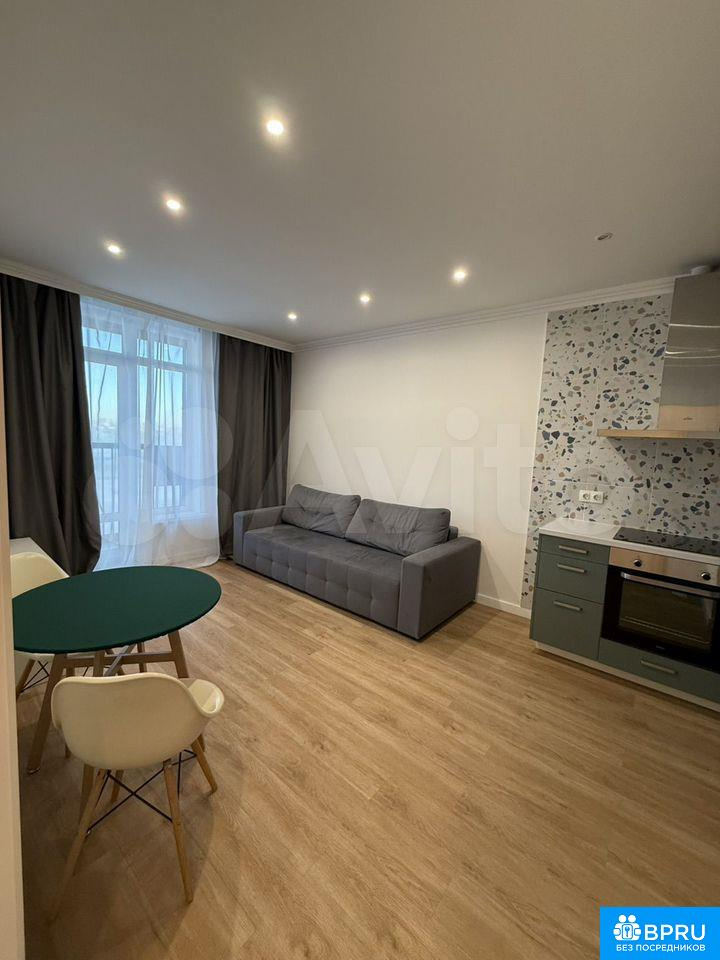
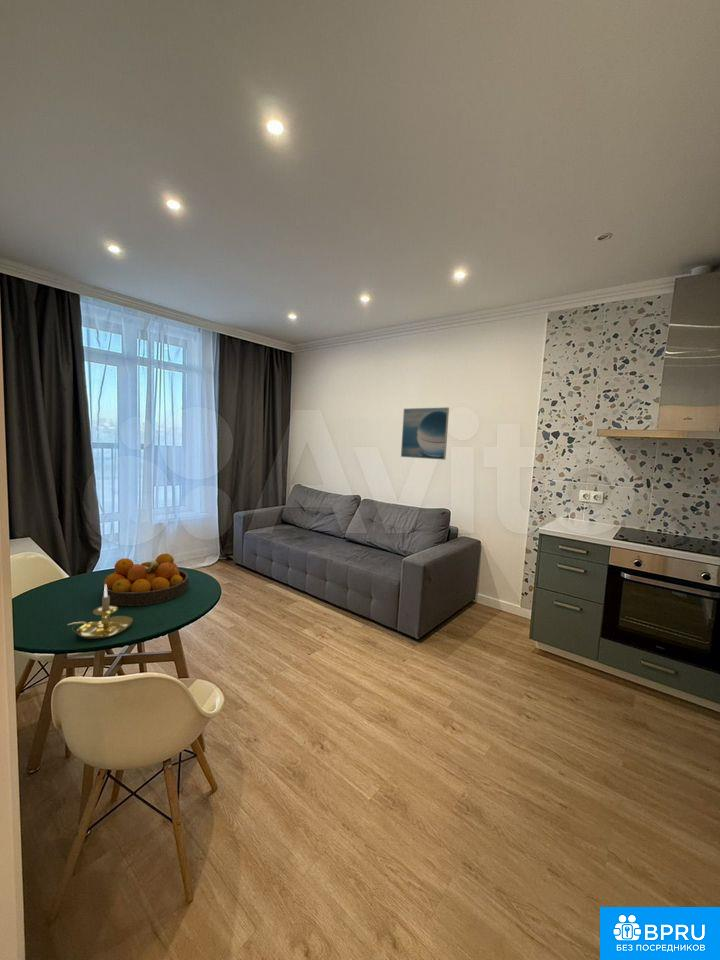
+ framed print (423, 433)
+ candle holder (101, 608)
+ fruit bowl (147, 574)
